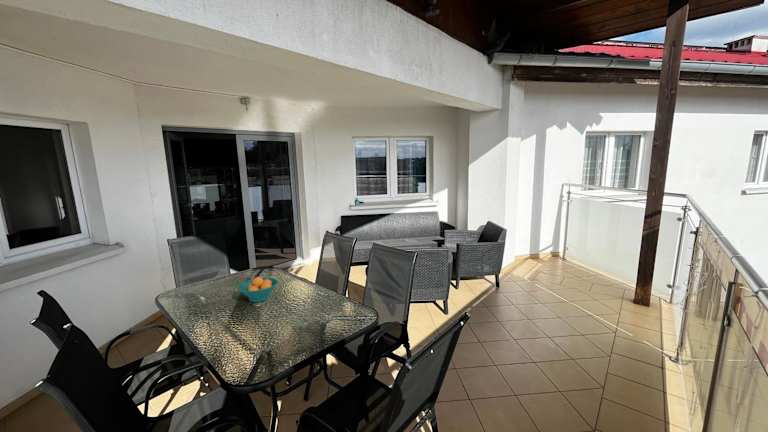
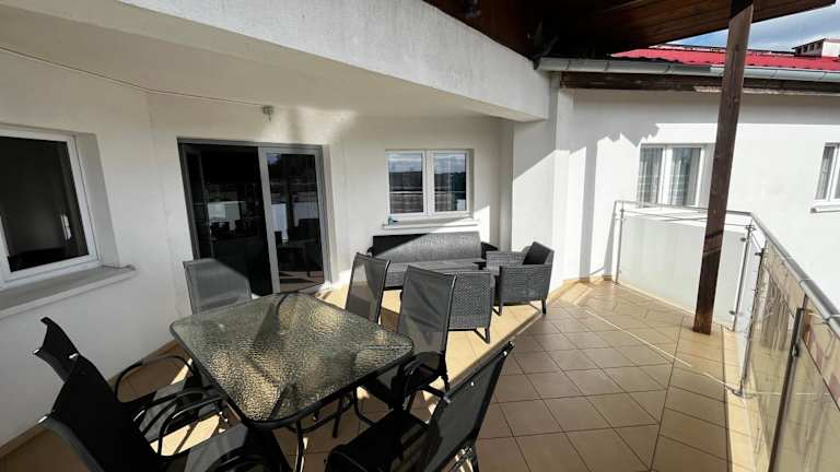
- fruit bowl (258, 288)
